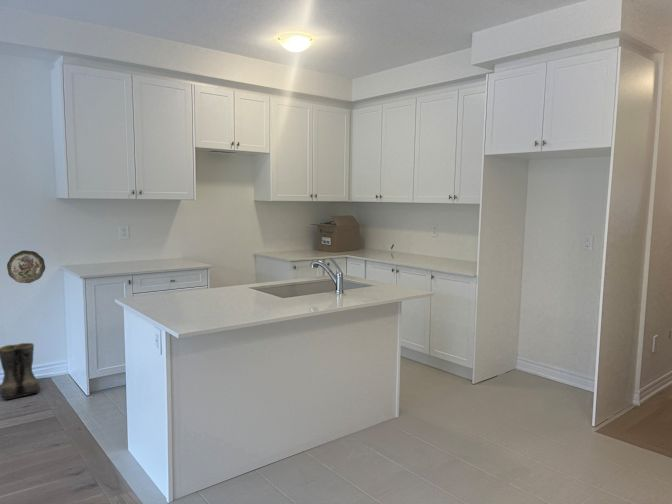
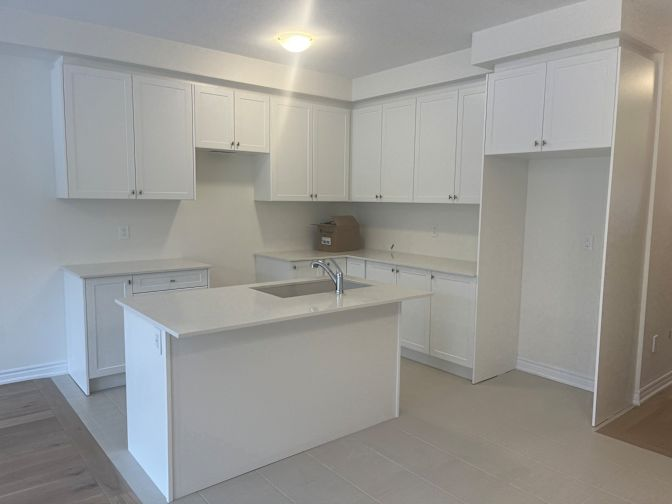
- decorative plate (26, 266)
- boots (18, 369)
